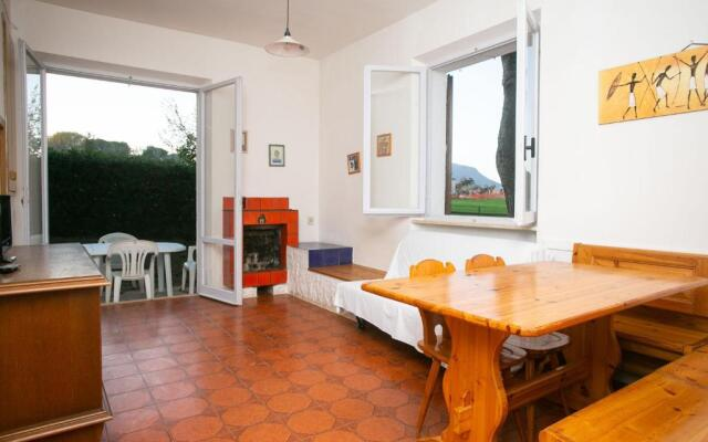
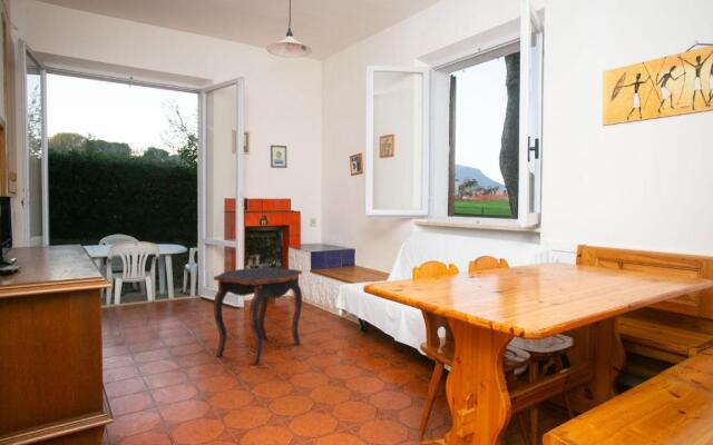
+ side table (260, 312)
